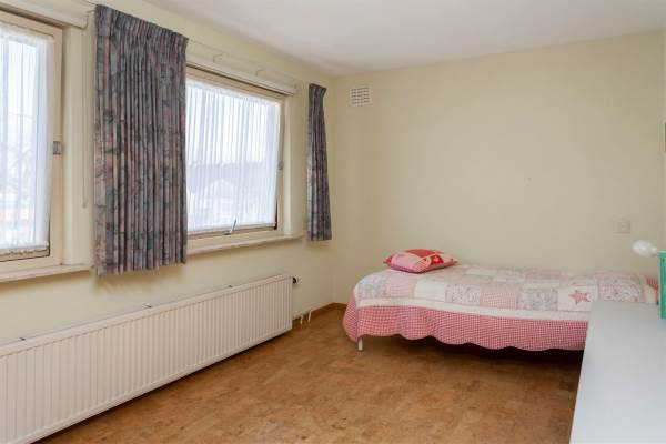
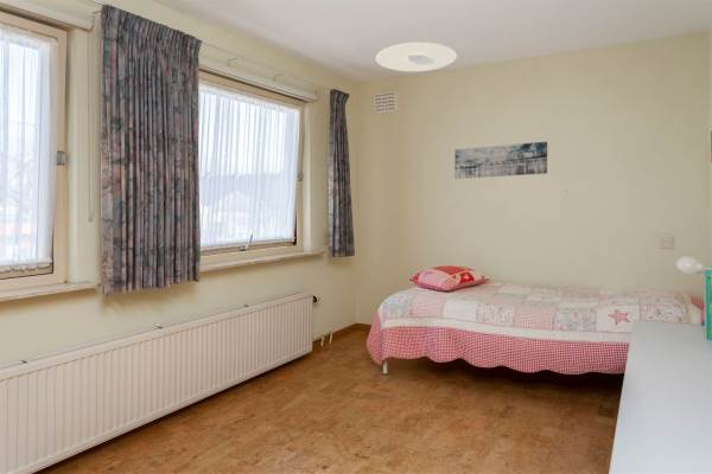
+ wall art (498, 160)
+ ceiling light (415, 53)
